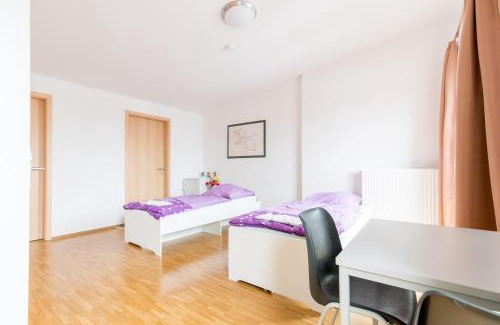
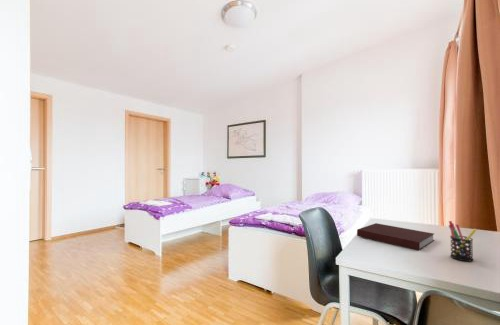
+ notebook (394, 234)
+ pen holder (459, 240)
